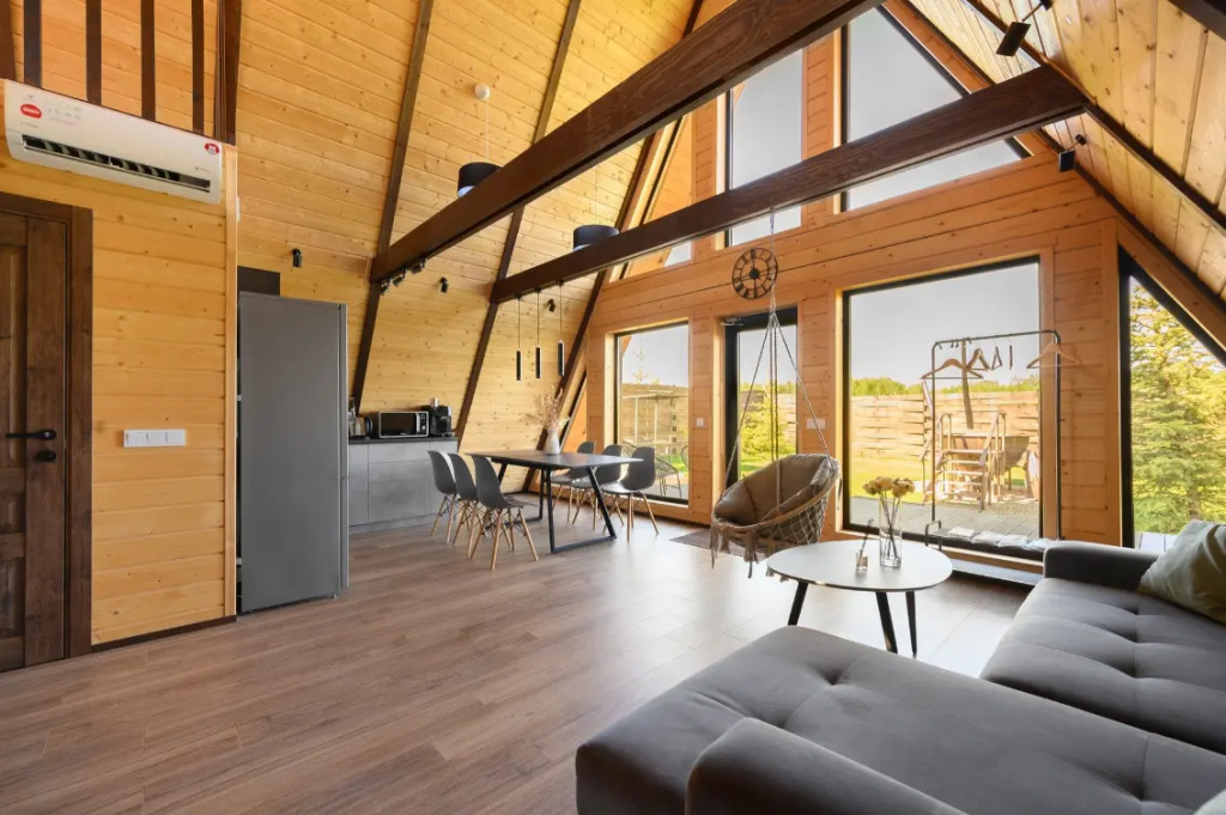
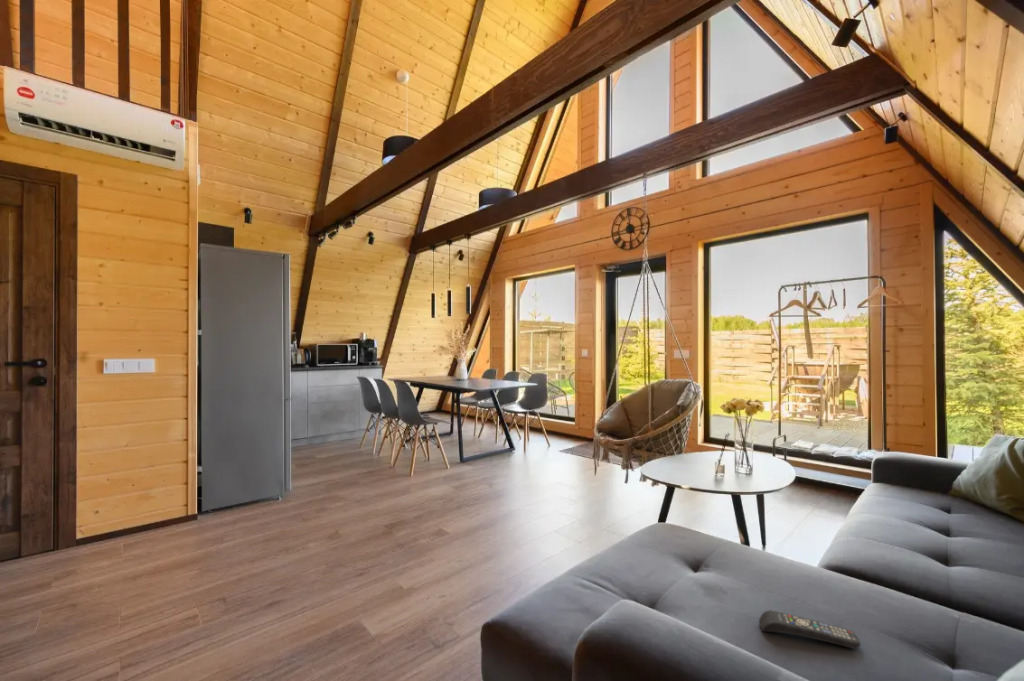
+ remote control (807, 628)
